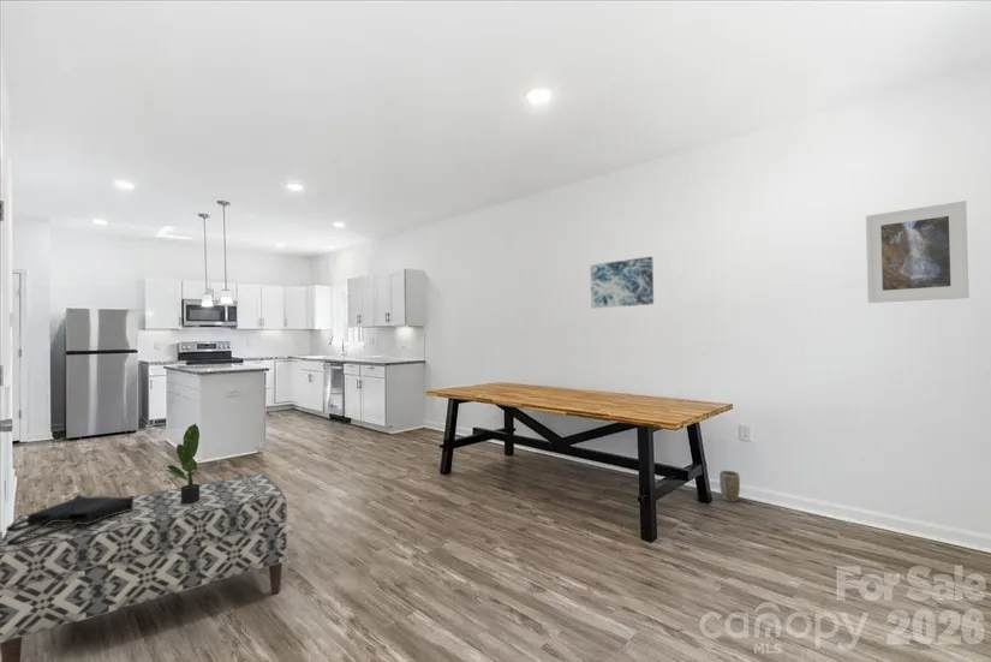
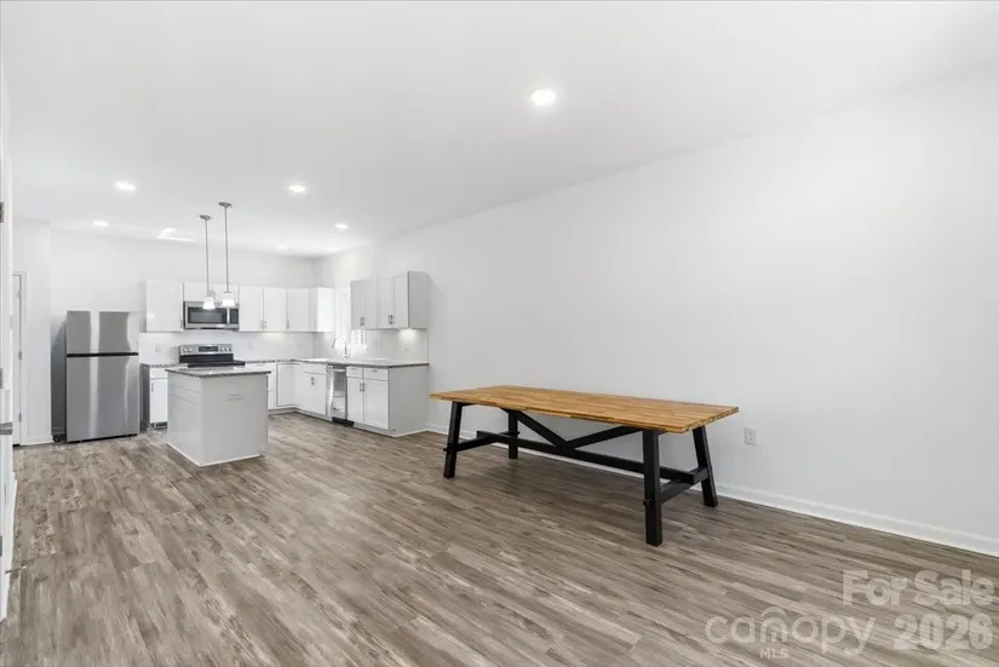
- wall art (620, 284)
- tote bag (62, 517)
- plant pot (729, 485)
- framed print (914, 255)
- potted plant (187, 463)
- bench (159, 555)
